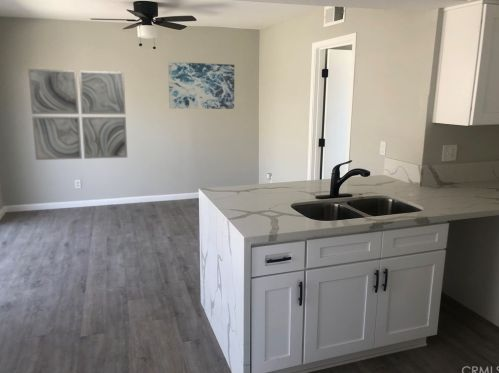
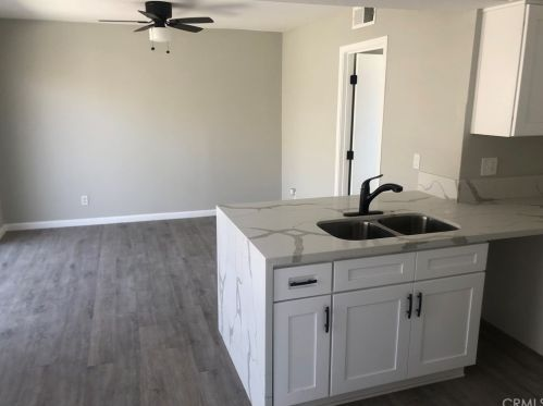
- wall art (78, 113)
- wall art (202, 86)
